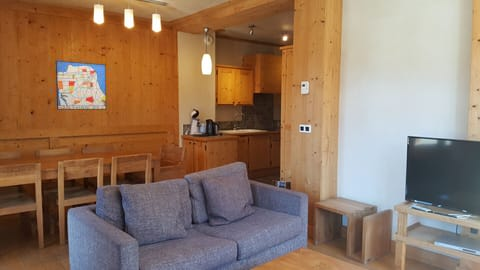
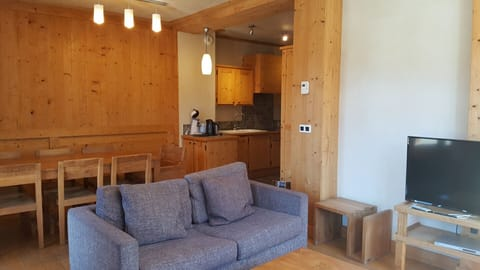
- wall art (82, 86)
